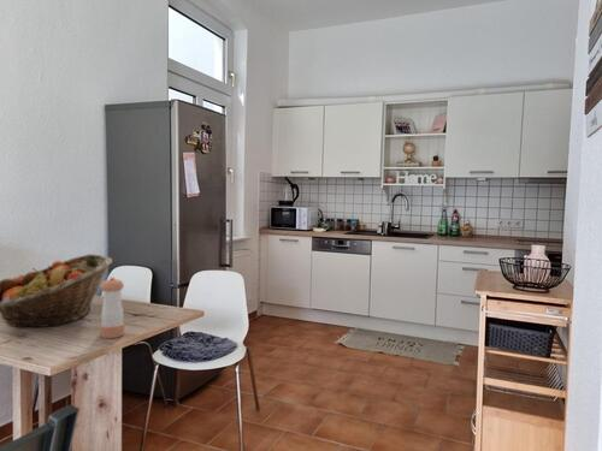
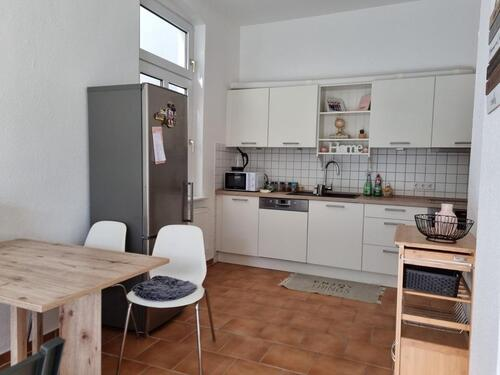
- pepper shaker (112, 305)
- fruit basket (54, 286)
